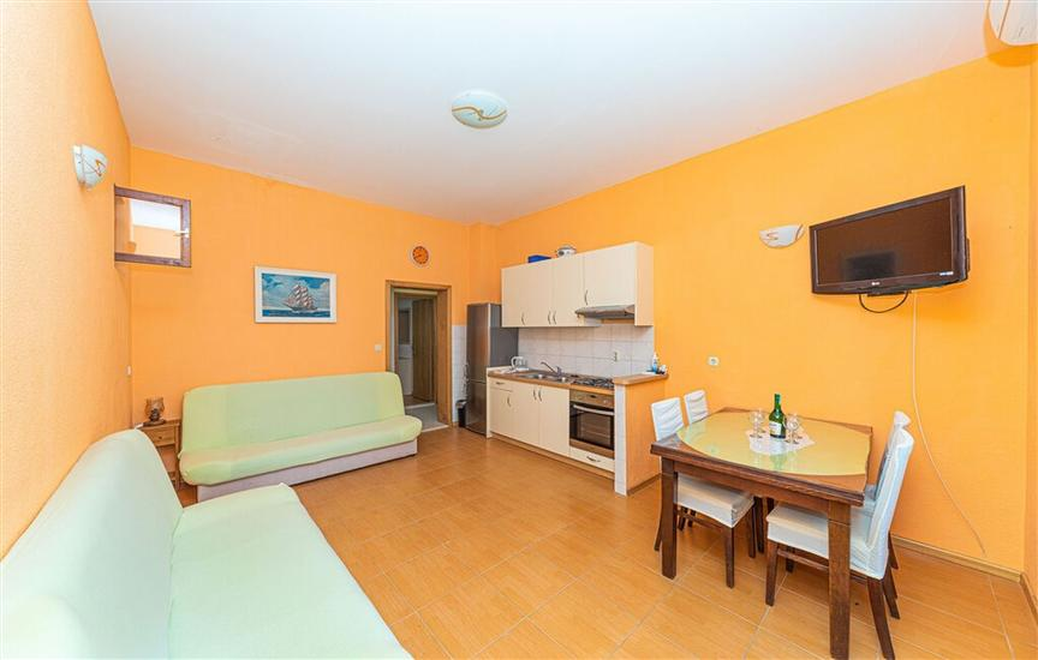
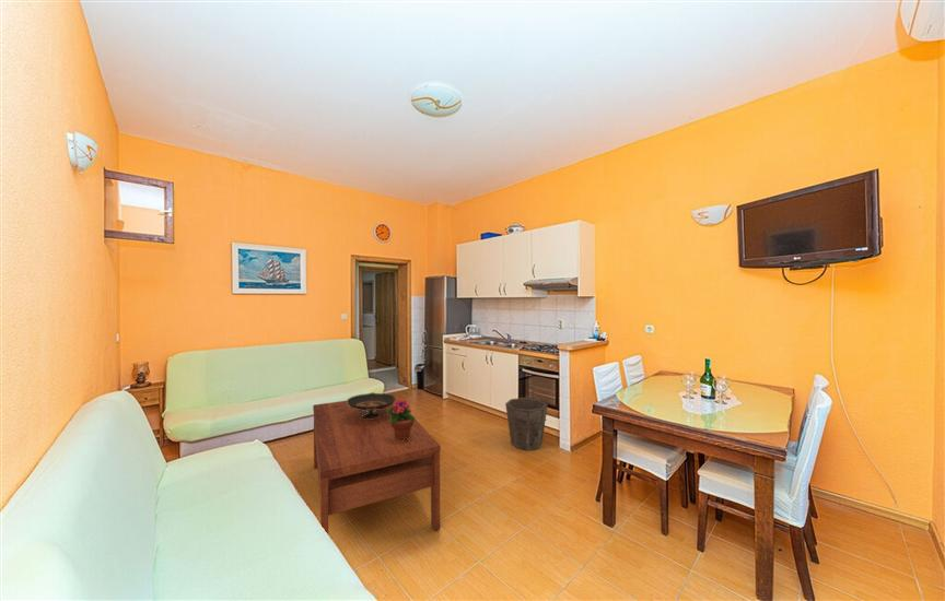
+ waste bin (526, 423)
+ potted flower (400, 417)
+ decorative bowl (371, 406)
+ coffee table (366, 457)
